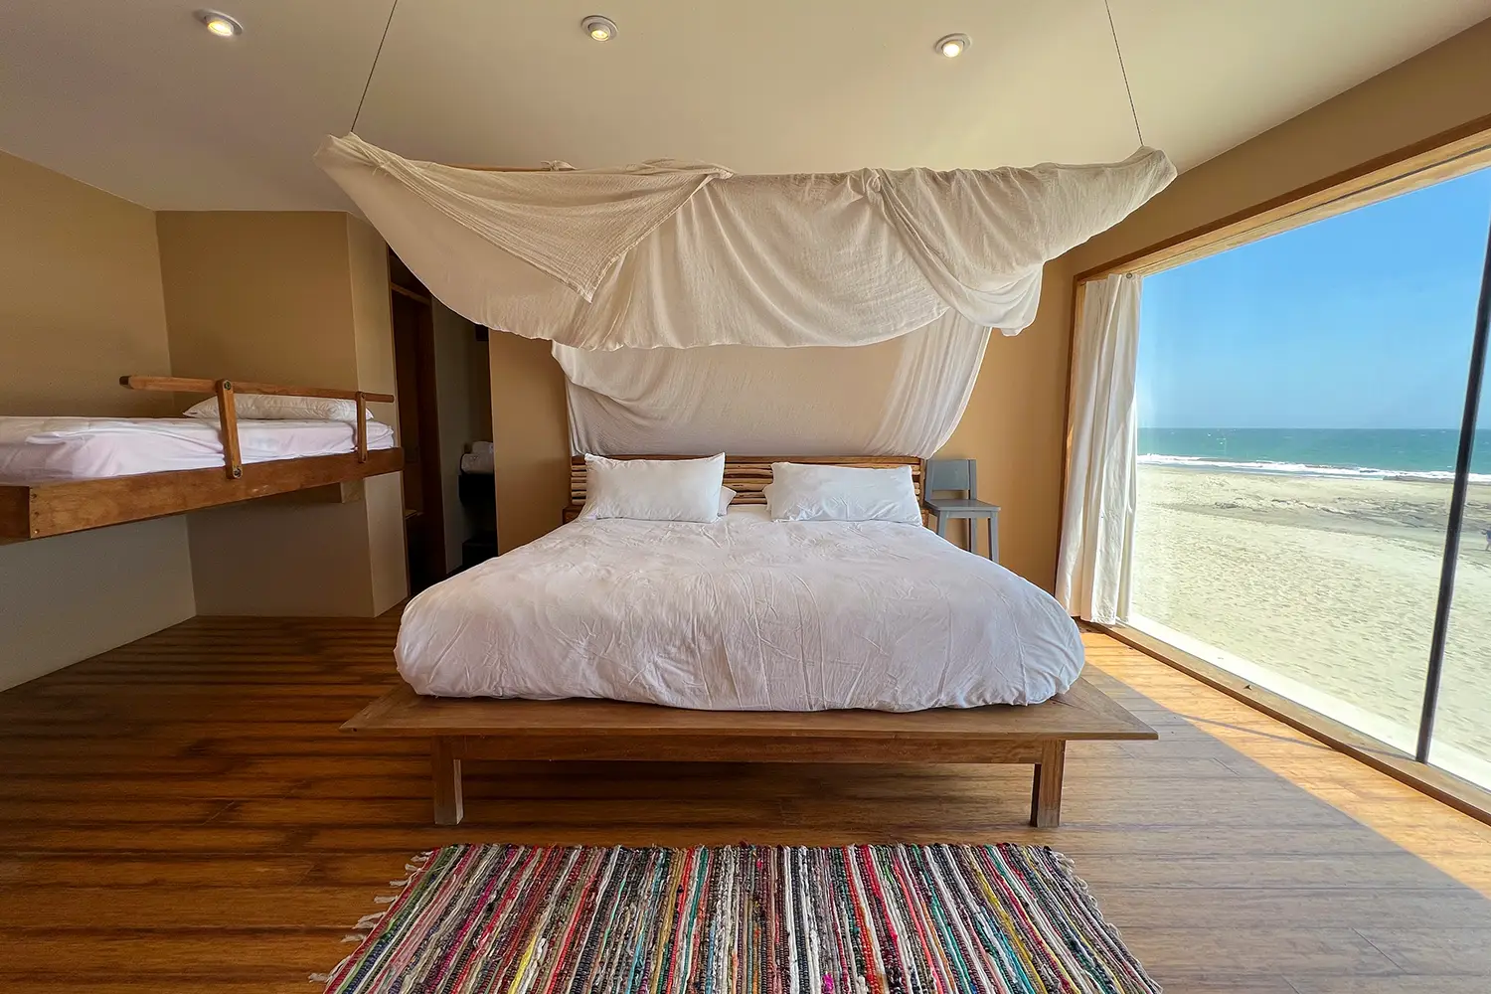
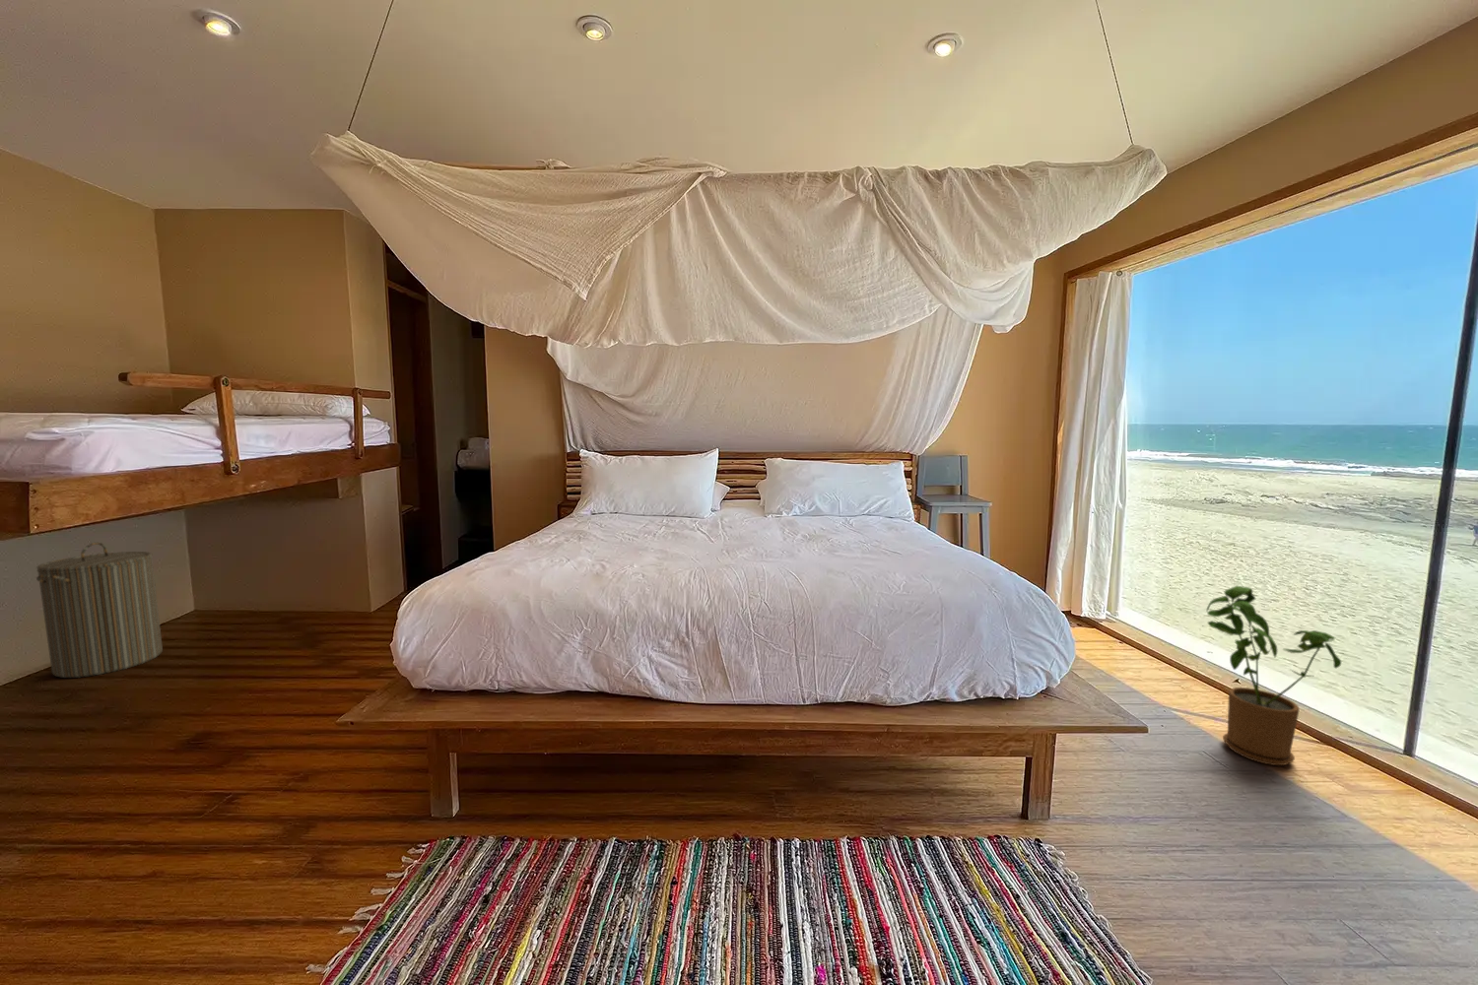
+ laundry hamper (102, 602)
+ house plant (1256, 669)
